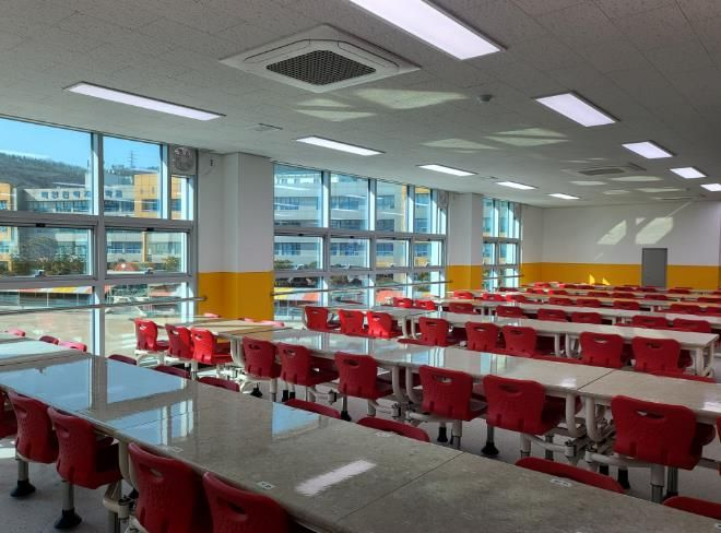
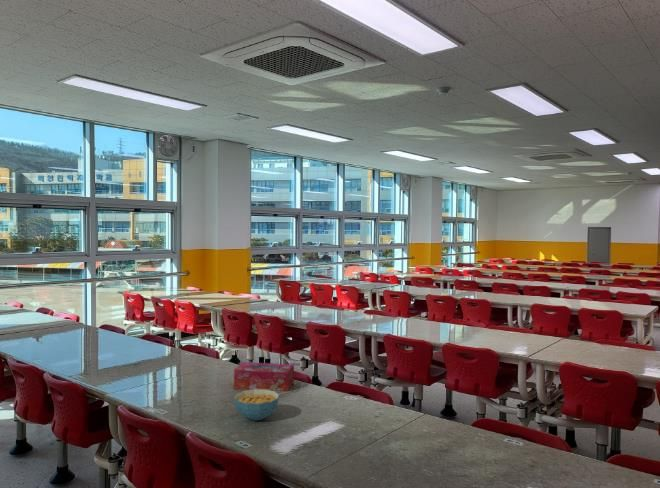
+ cereal bowl (256, 407)
+ tissue box (264, 376)
